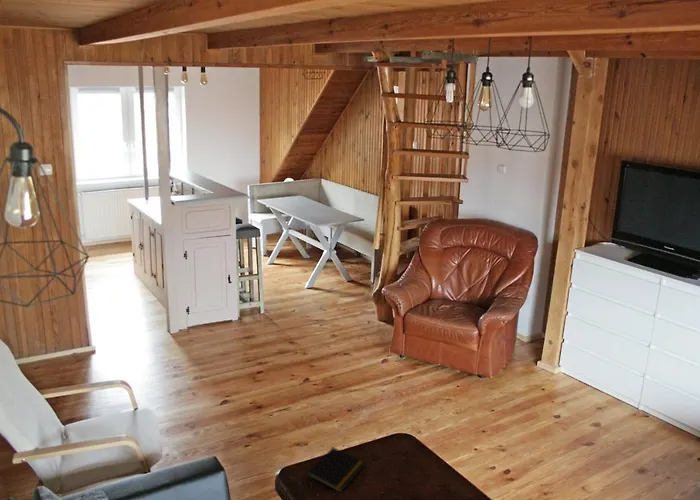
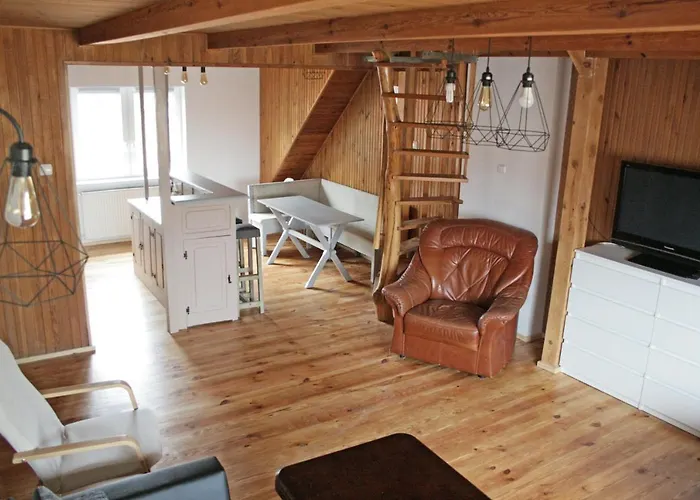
- notepad (336, 468)
